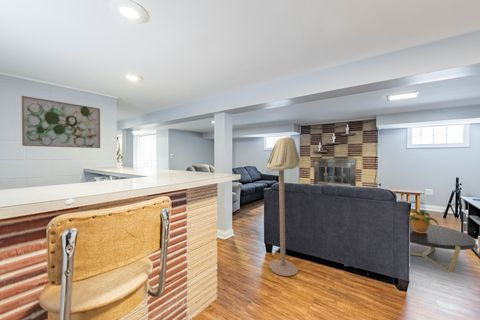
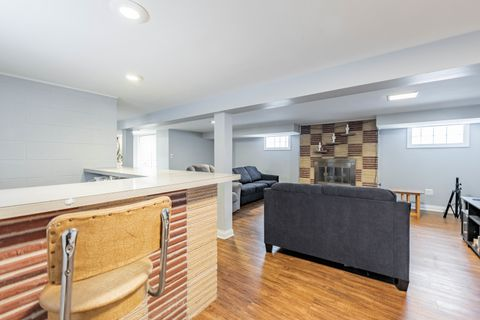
- potted plant (419, 220)
- wall art (65, 125)
- coffee table (422, 243)
- floor lamp (282, 204)
